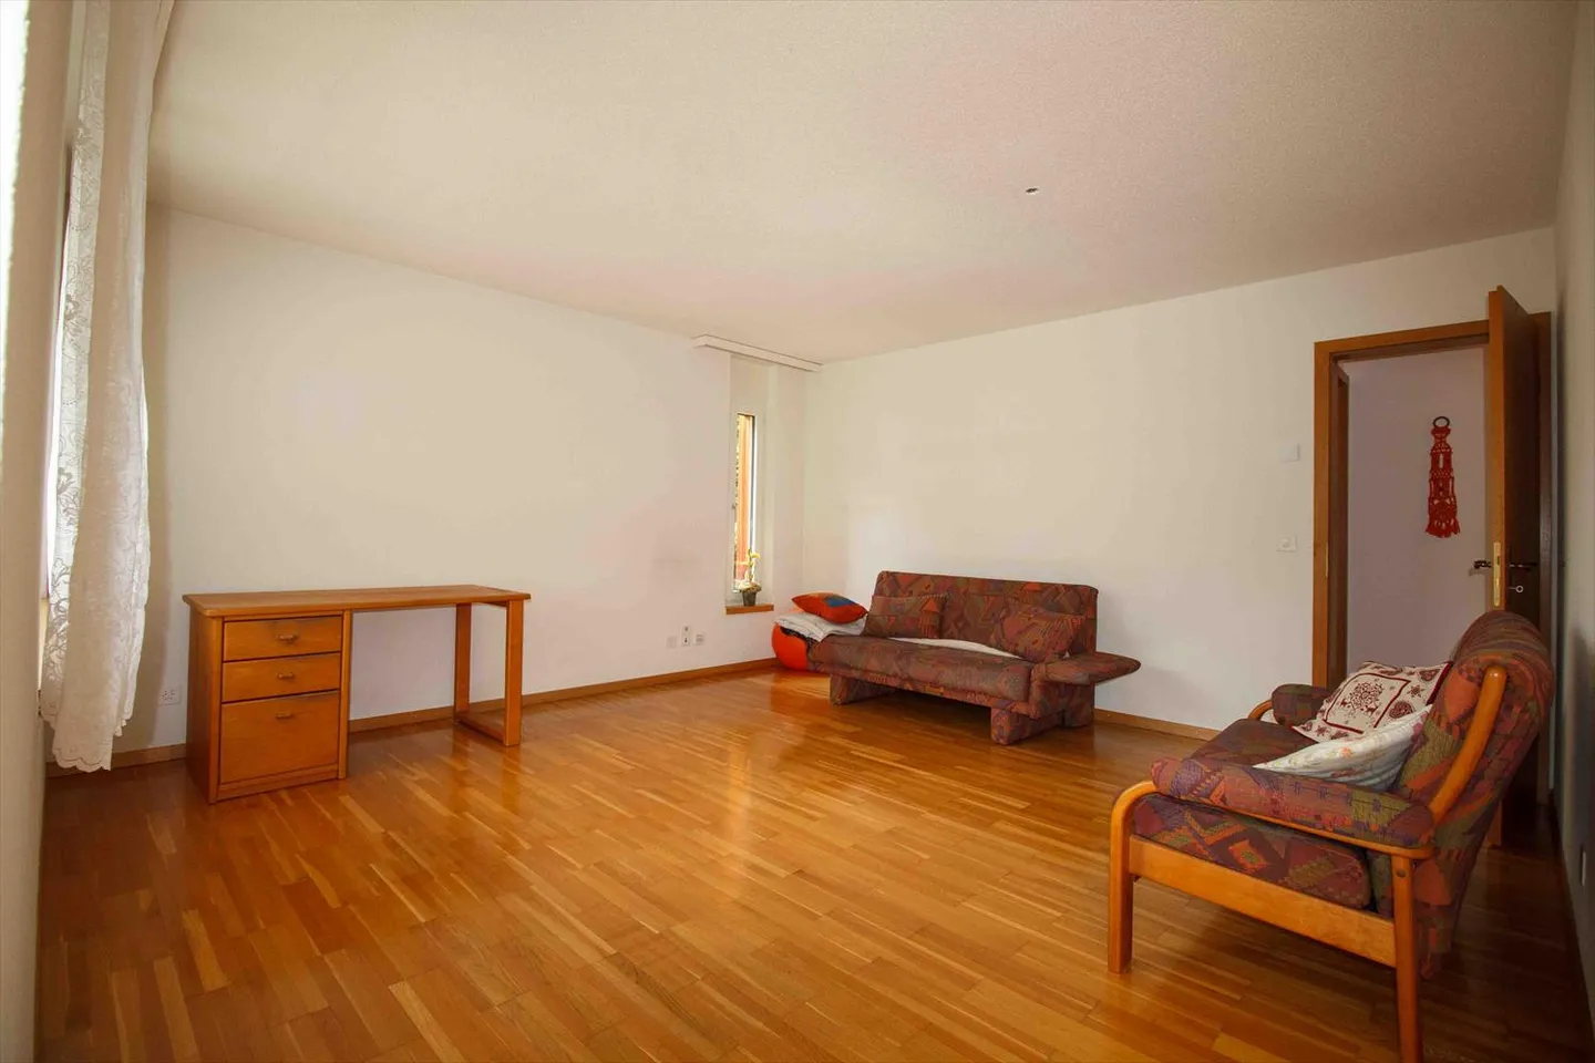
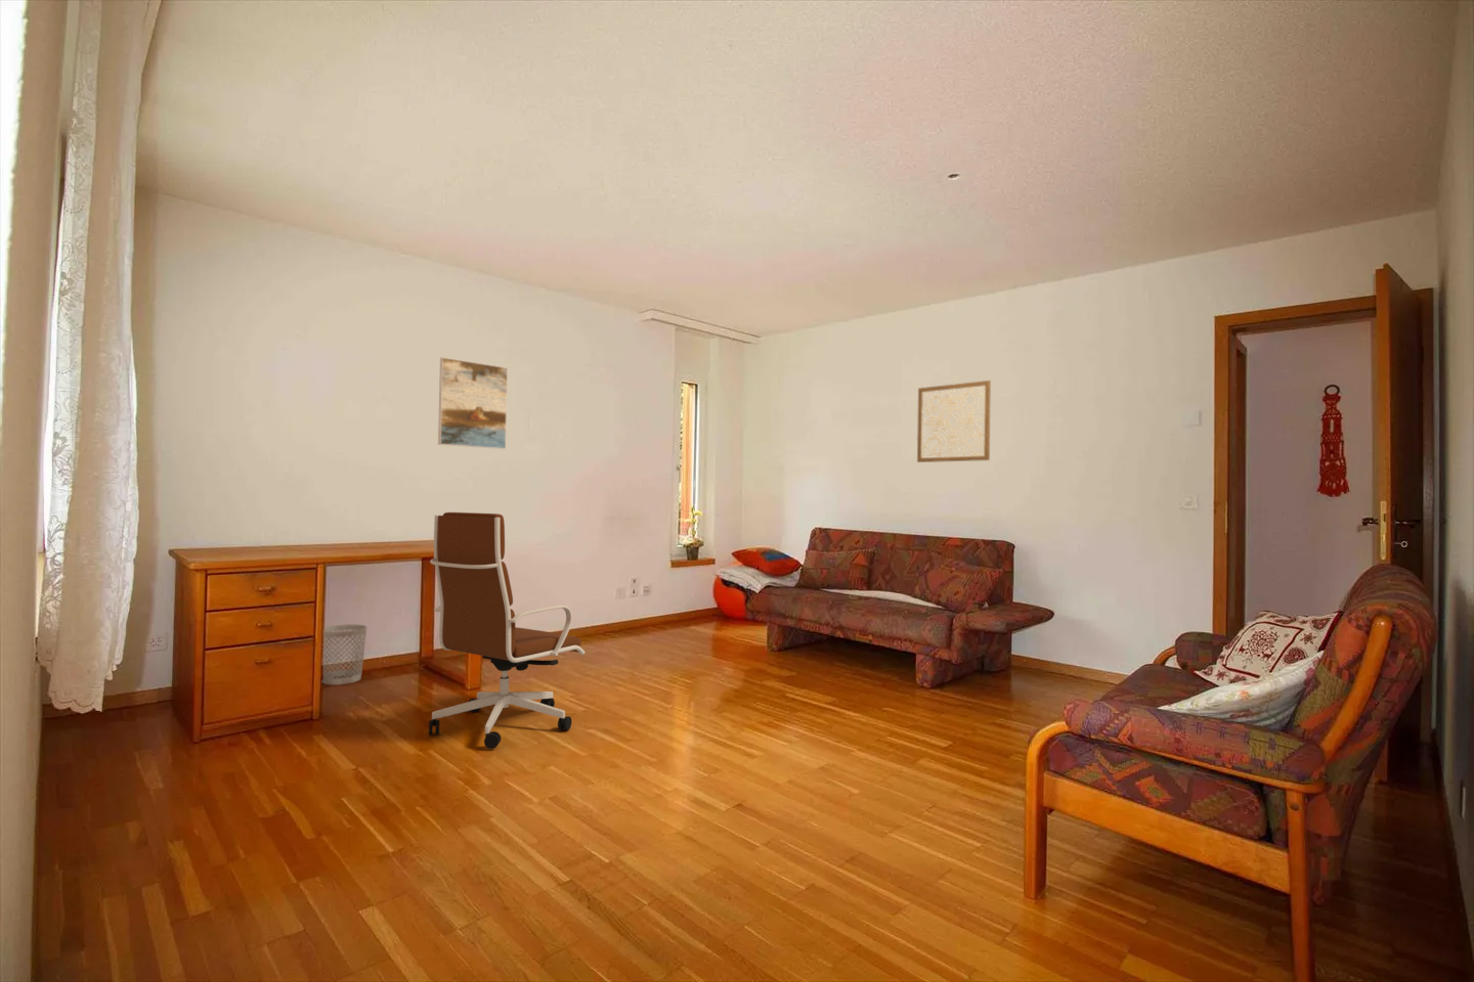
+ wastebasket (342, 653)
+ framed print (474, 404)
+ office chair (510, 618)
+ wall art (955, 420)
